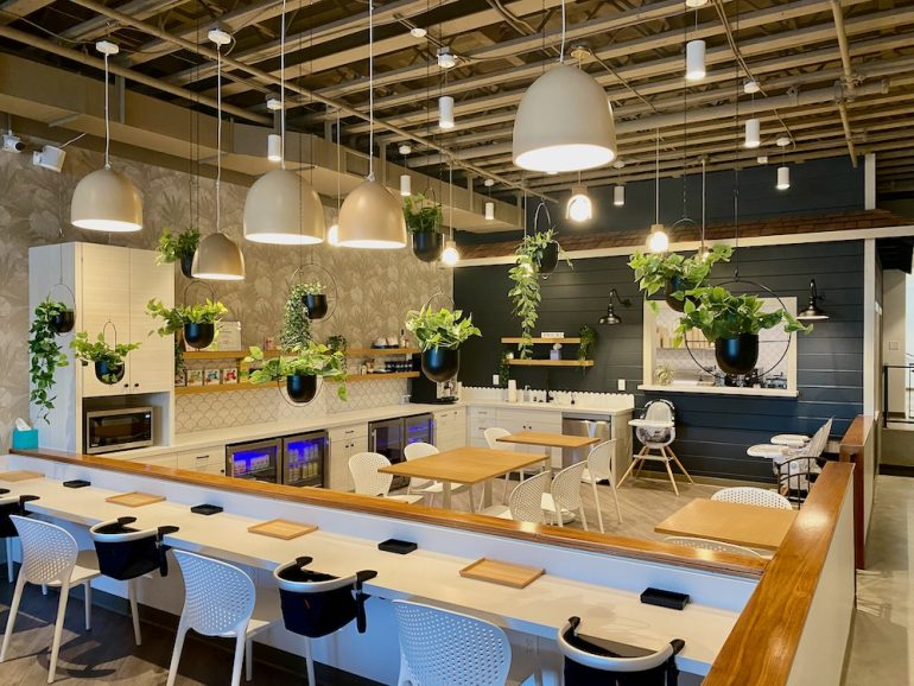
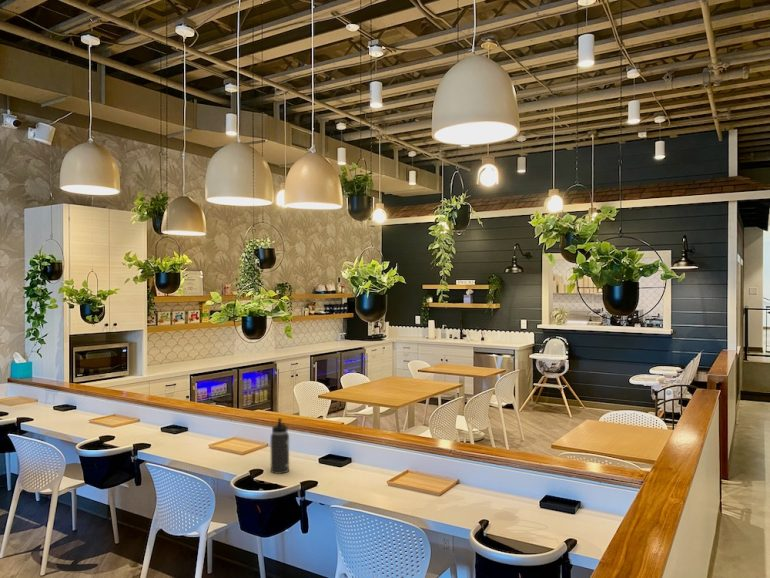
+ thermos bottle (280, 444)
